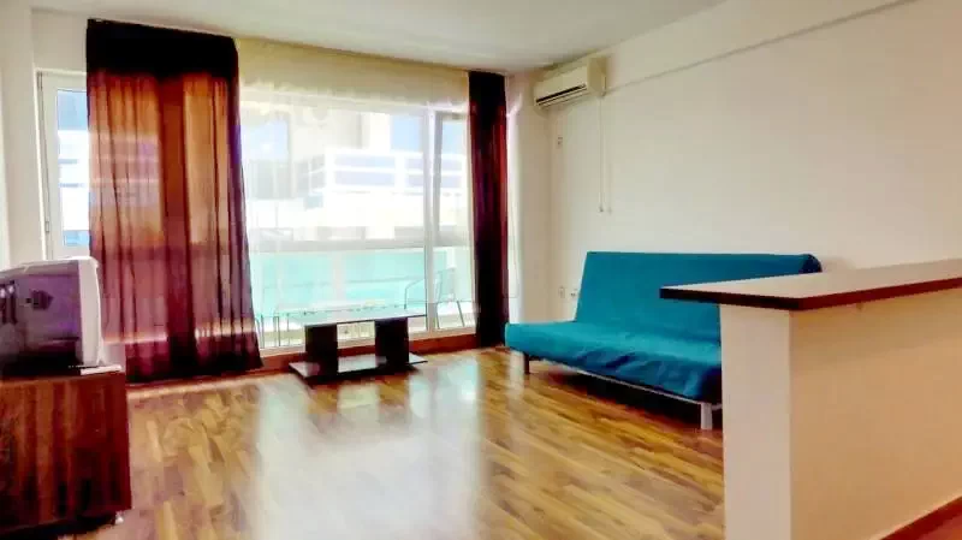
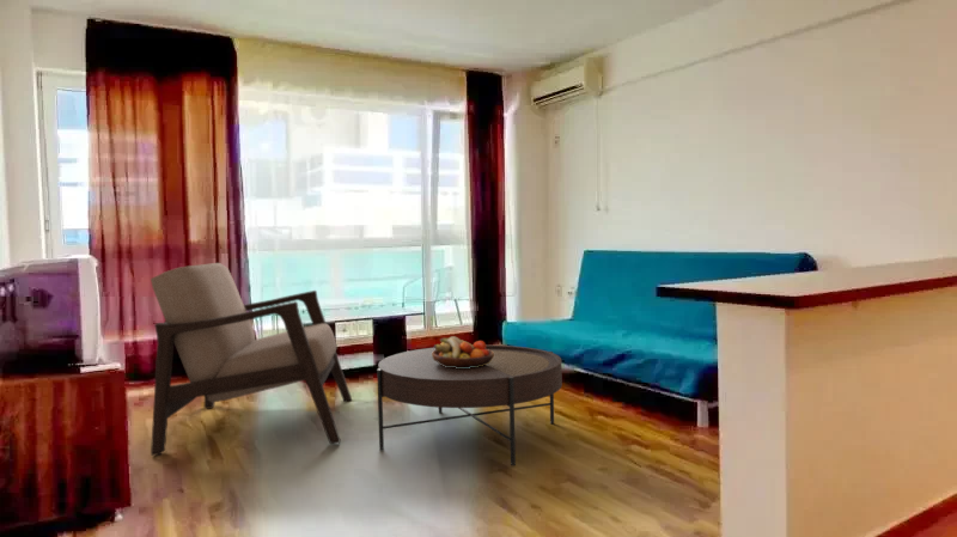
+ fruit bowl (462, 349)
+ coffee table (470, 397)
+ armchair (261, 343)
